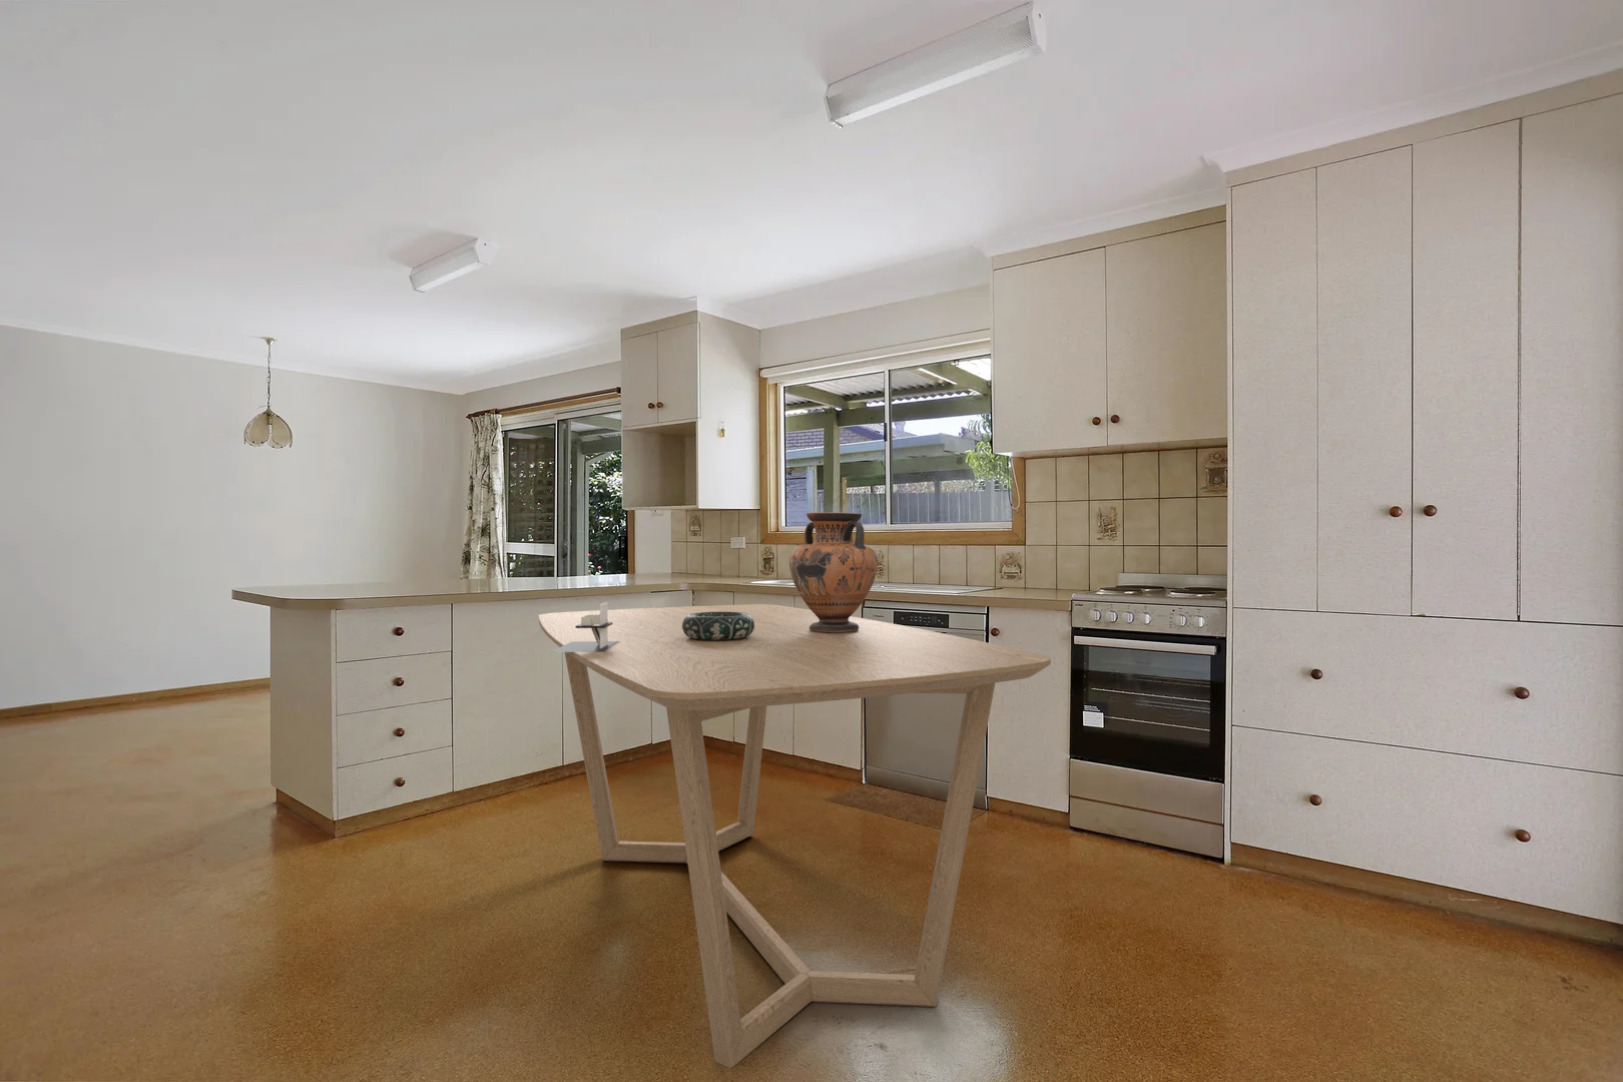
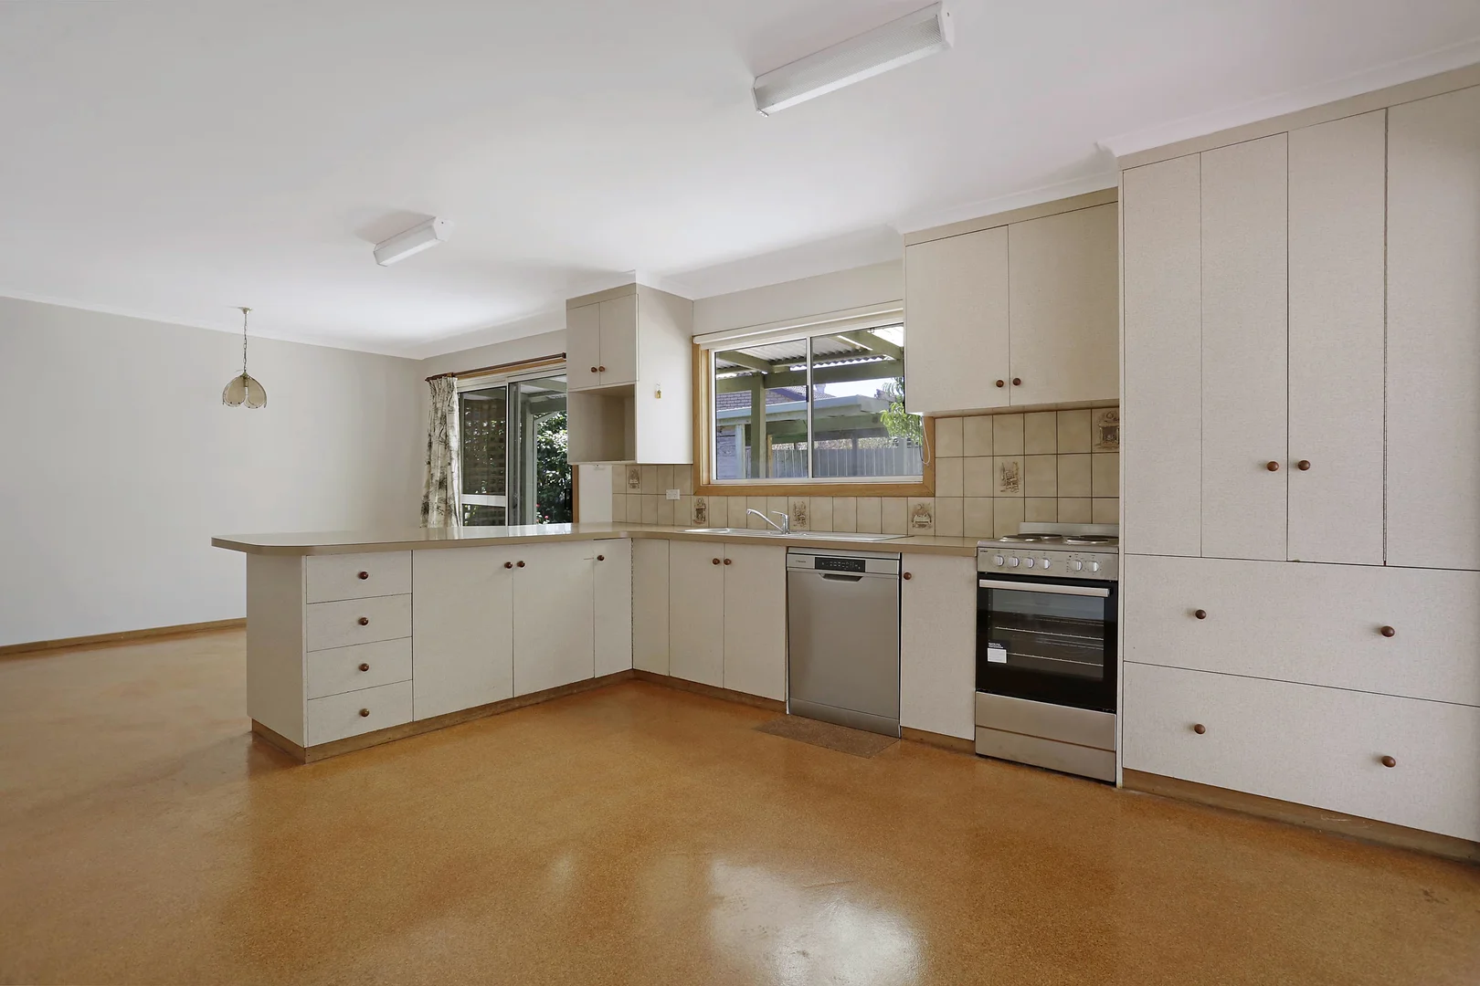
- dining table (743, 773)
- vase (833, 570)
- napkin holder (594, 623)
- decorative bowl (719, 624)
